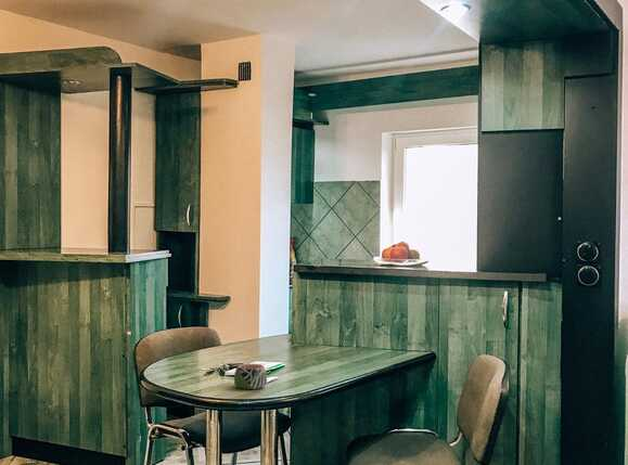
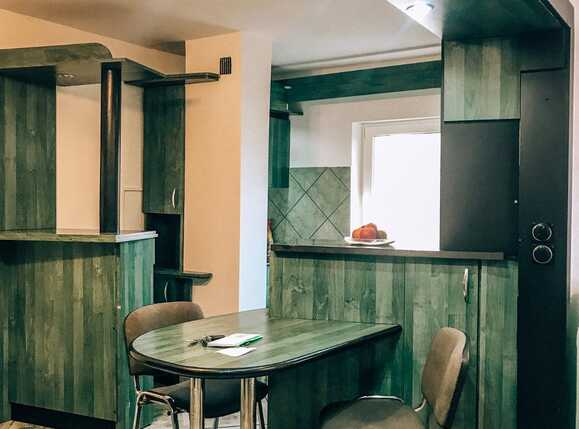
- mug (252, 375)
